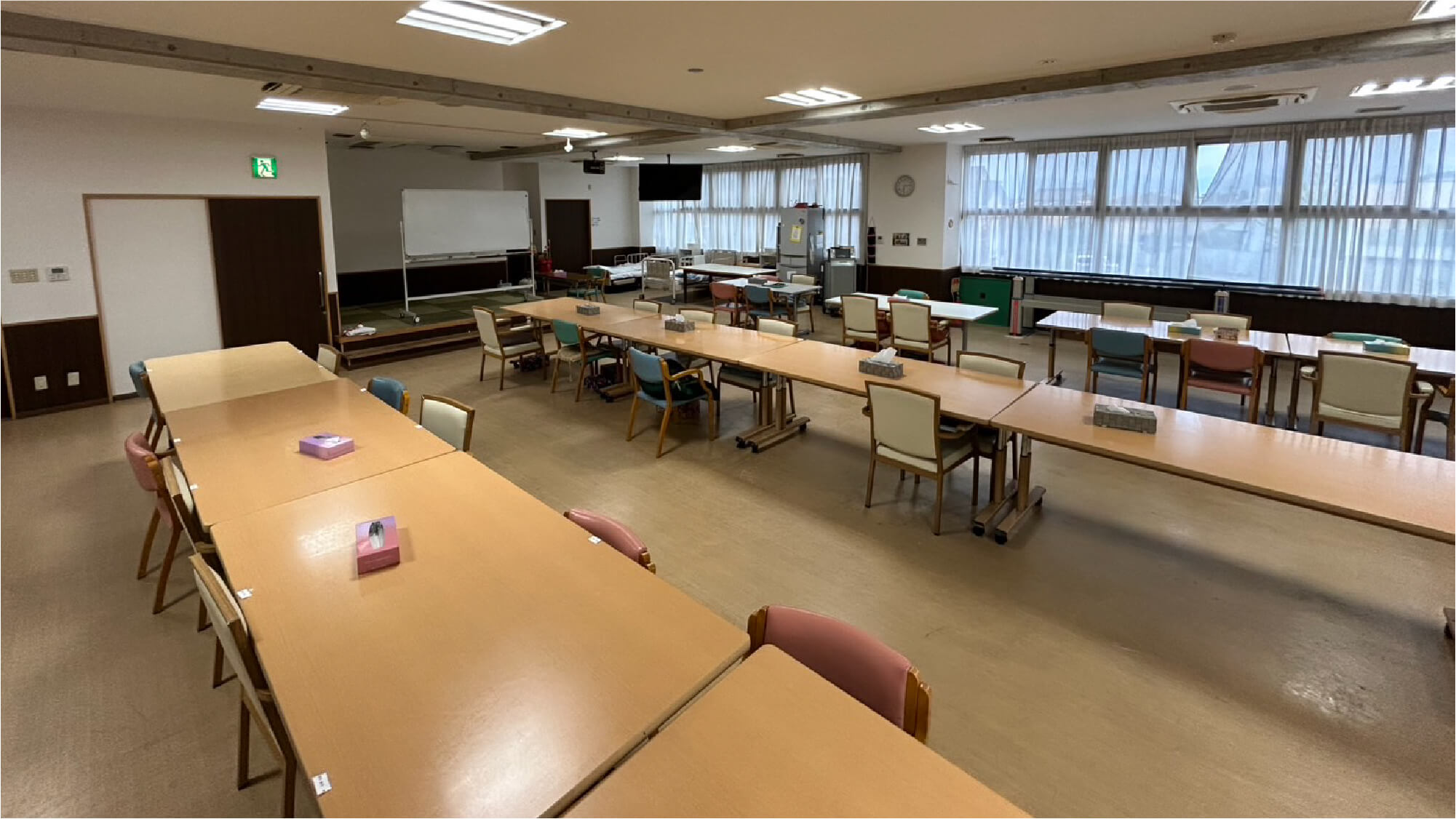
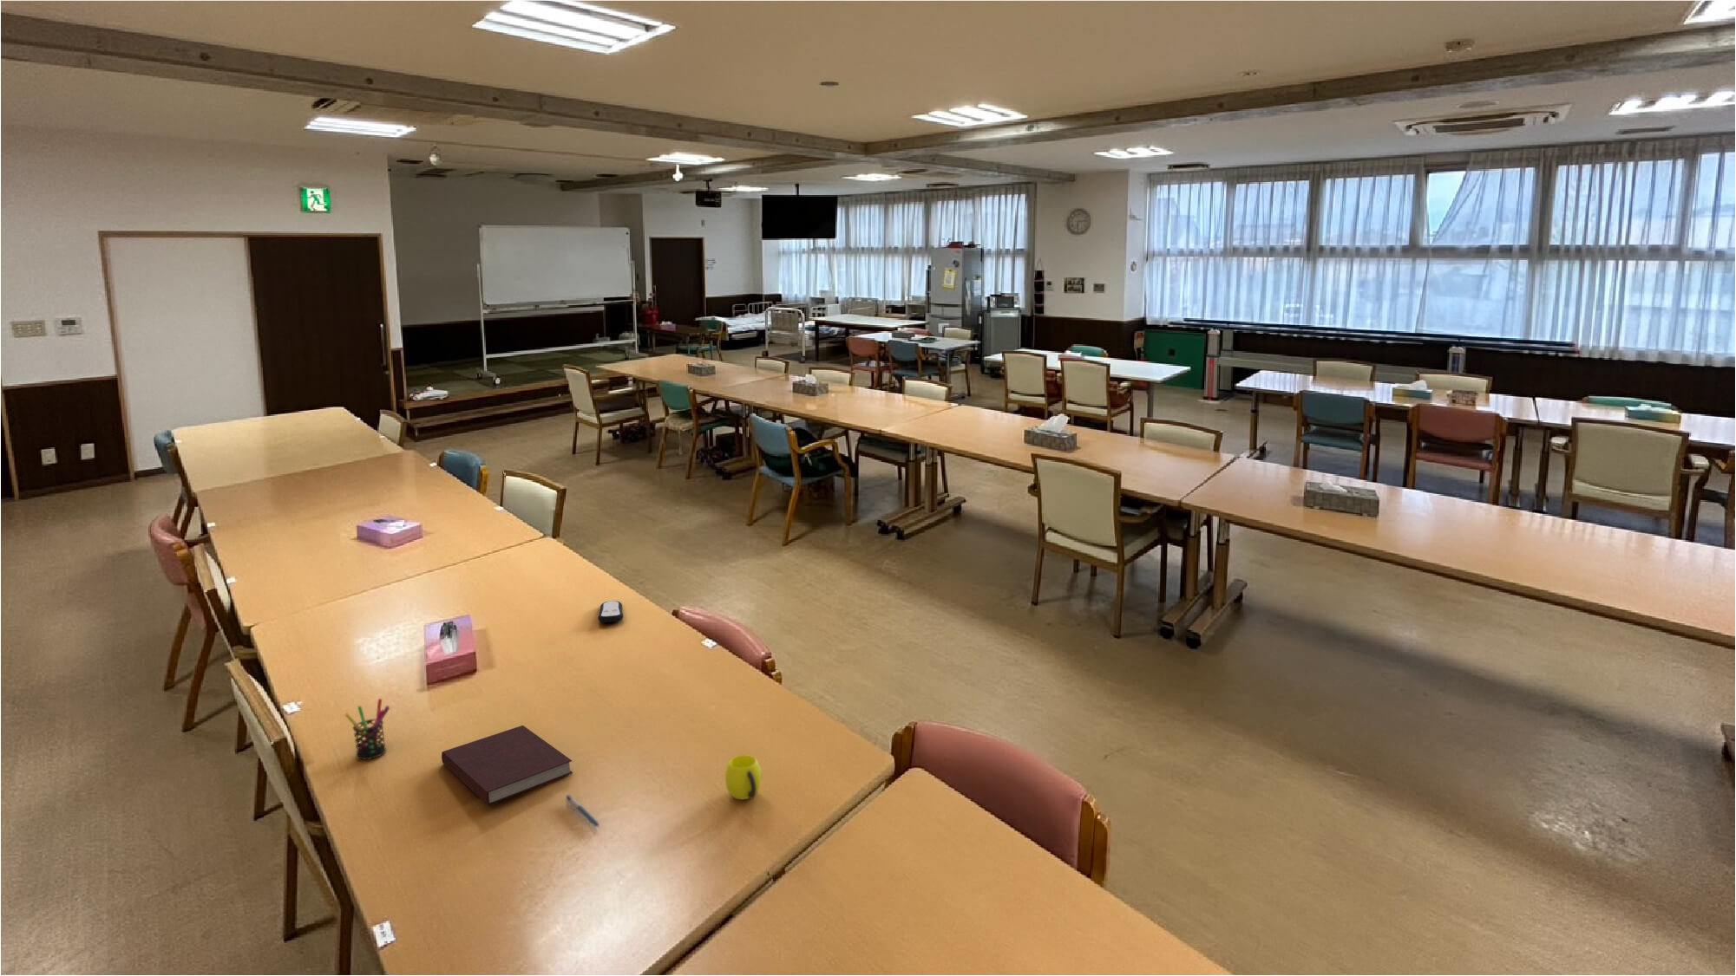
+ notebook (506, 761)
+ cup (745, 781)
+ pen (582, 810)
+ pen holder (368, 727)
+ remote control (610, 610)
